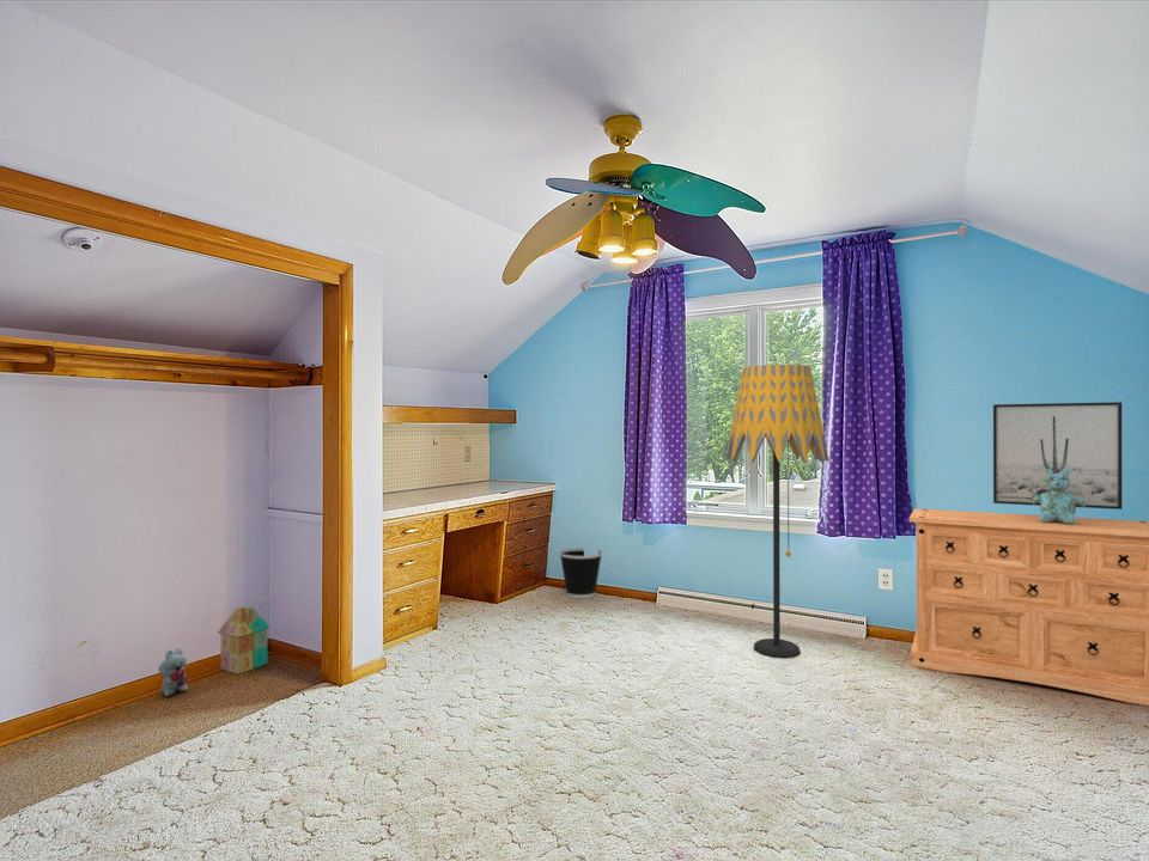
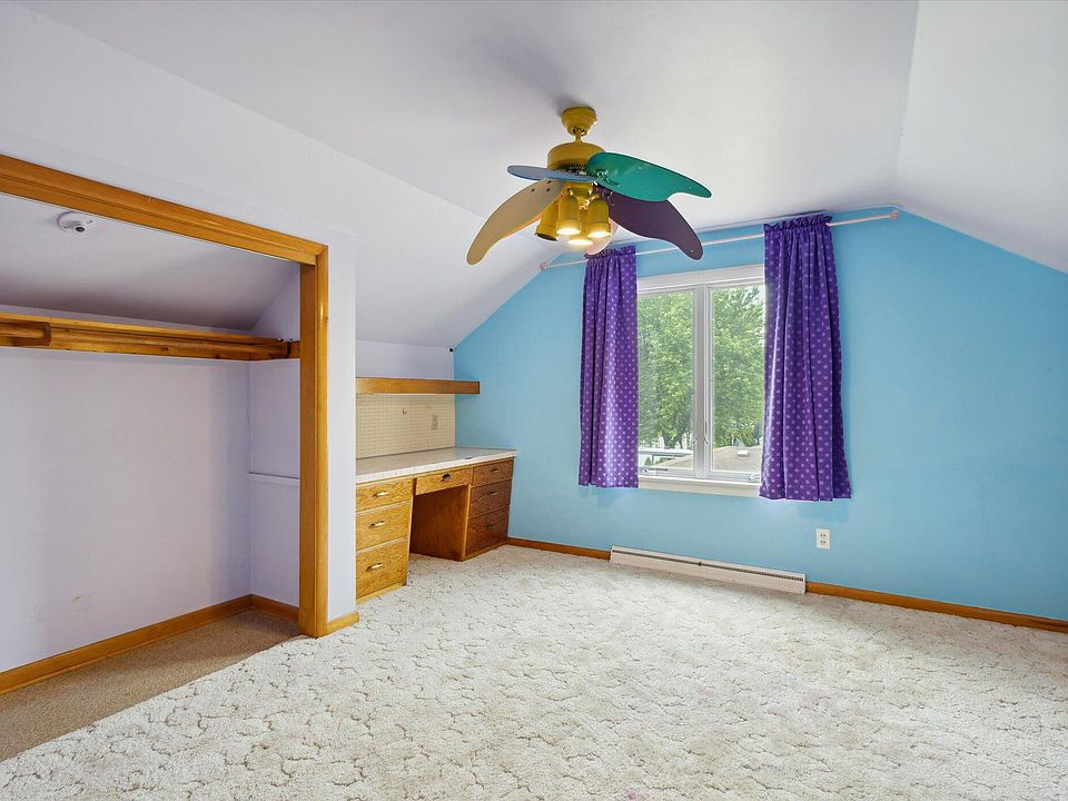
- dresser (1028, 596)
- stuffed bear (1057, 495)
- toy house (244, 636)
- wastebasket (580, 573)
- floor lamp (776, 508)
- plush toy (172, 670)
- wall art (1054, 454)
